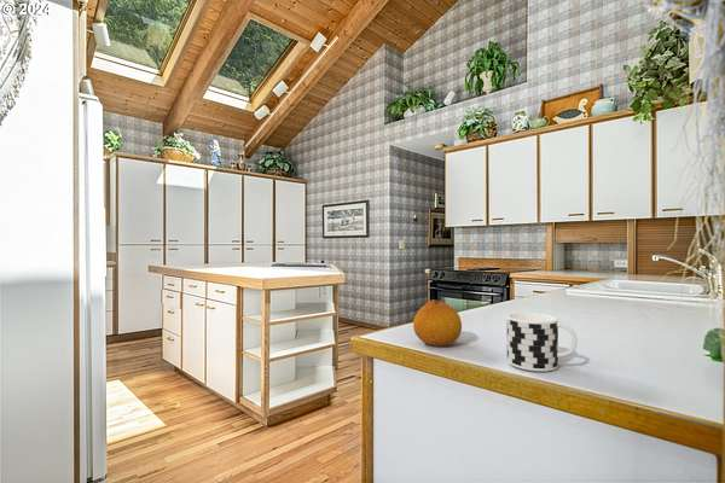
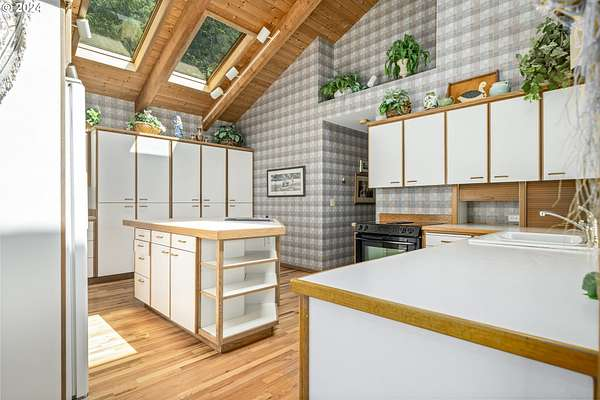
- fruit (436, 321)
- cup (540, 341)
